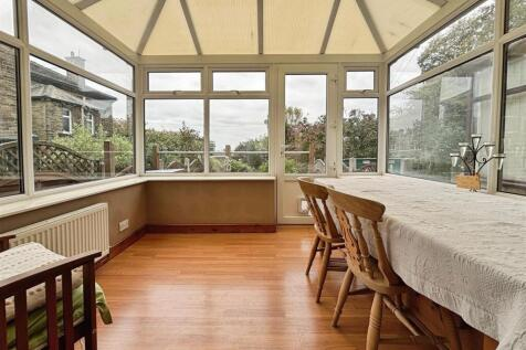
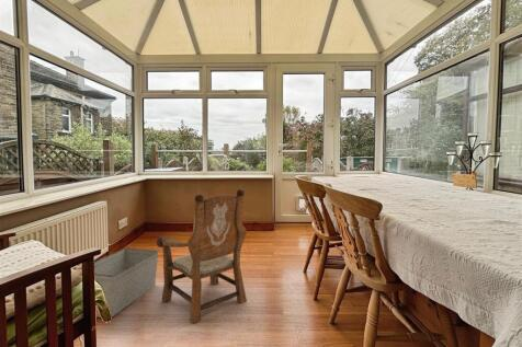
+ storage bin (121, 279)
+ armchair (205, 245)
